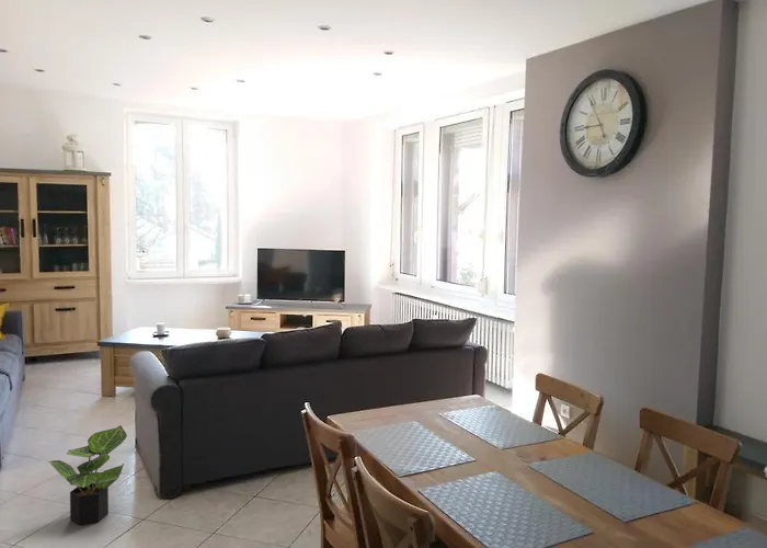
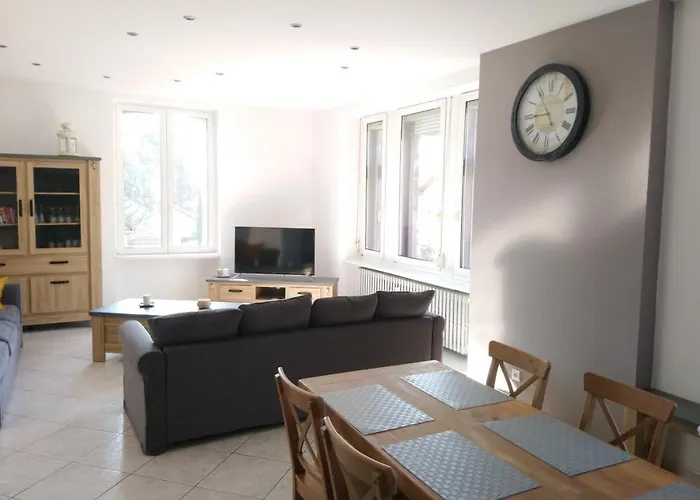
- potted plant (96, 477)
